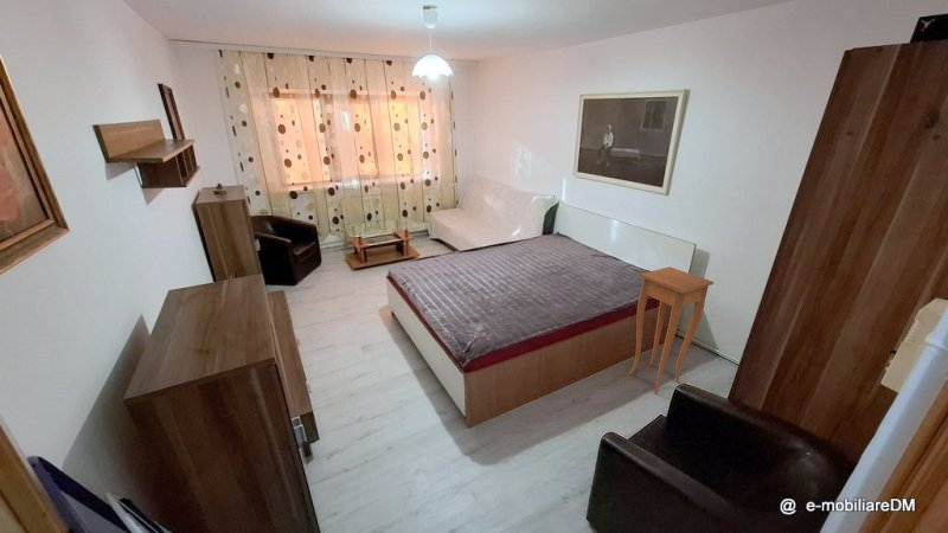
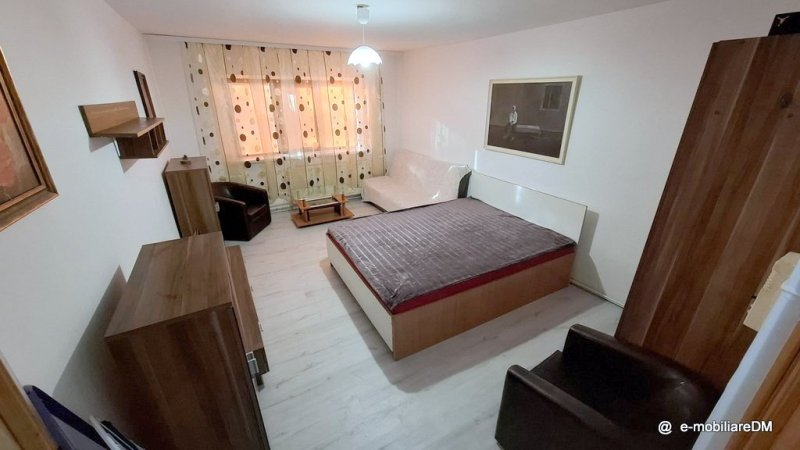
- side table (667, 330)
